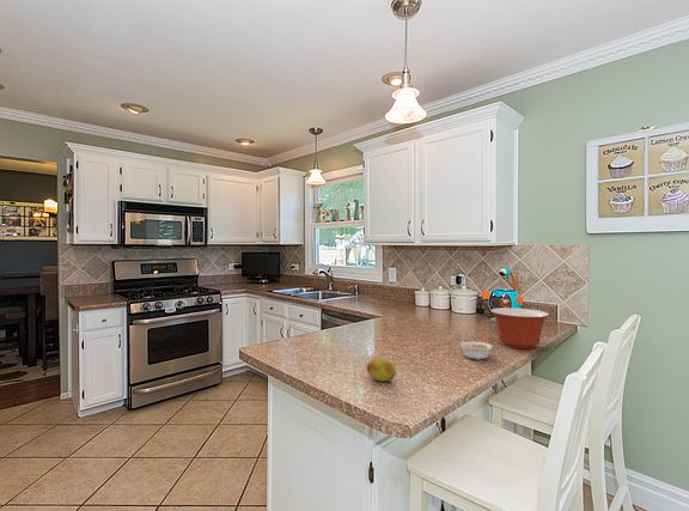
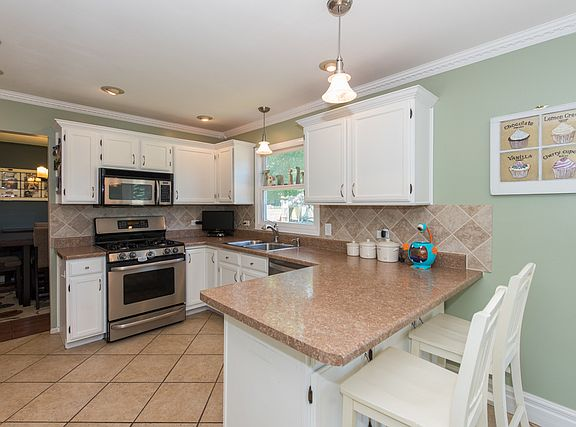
- legume (475, 349)
- mixing bowl (518, 328)
- fruit (380, 369)
